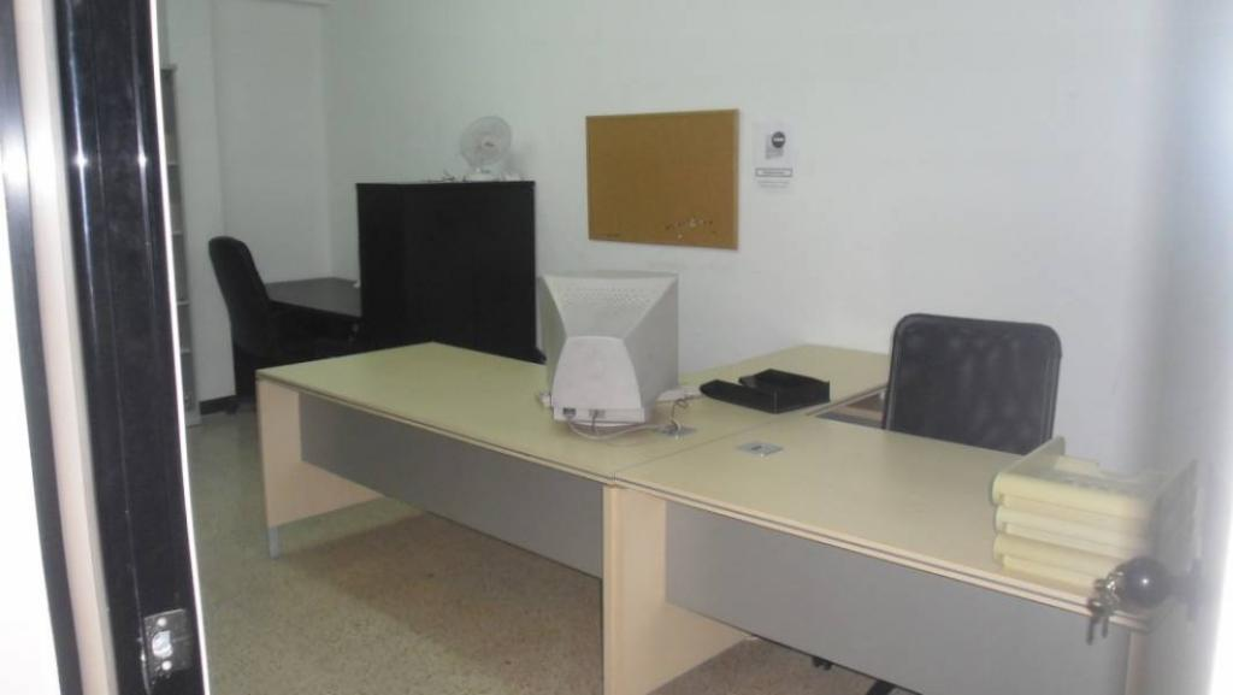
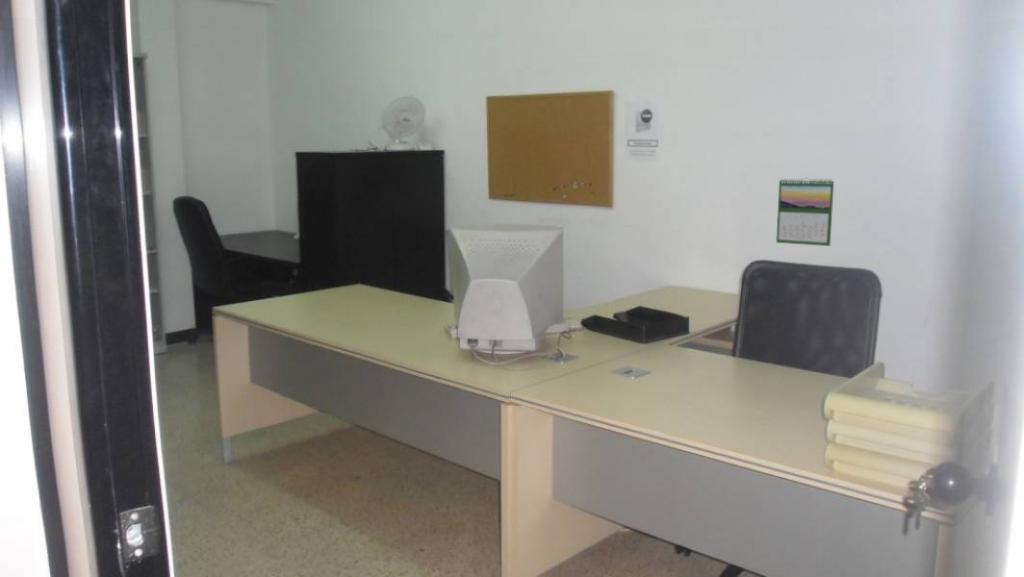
+ calendar (804, 211)
